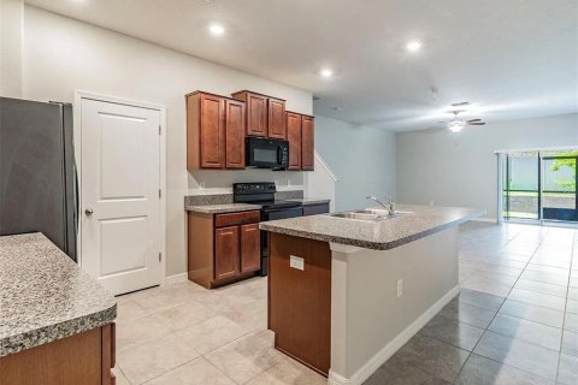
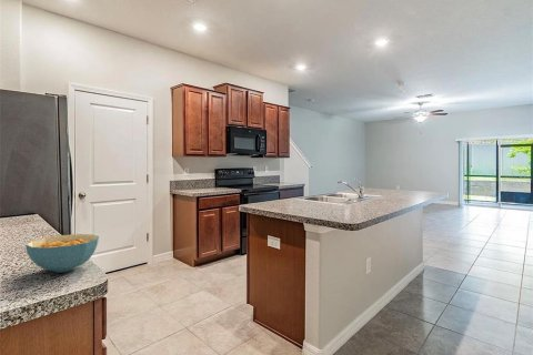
+ cereal bowl (64, 254)
